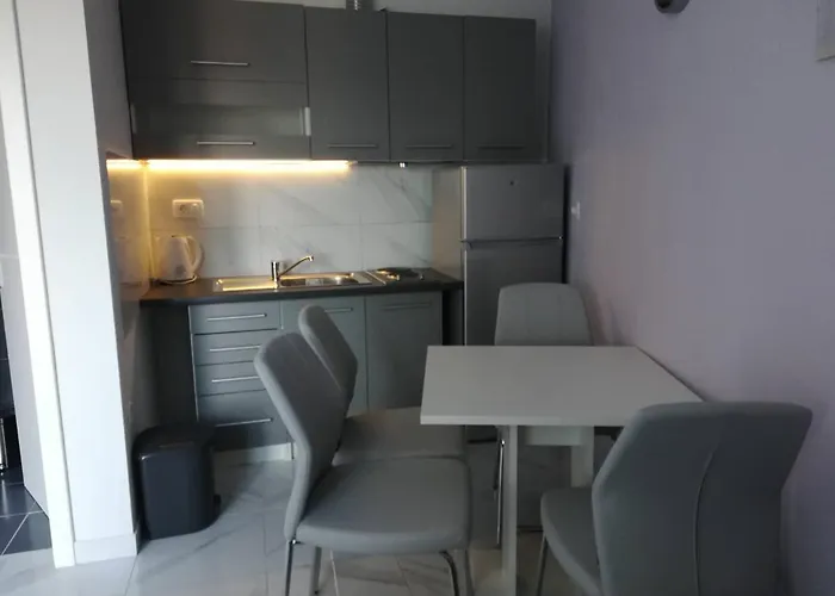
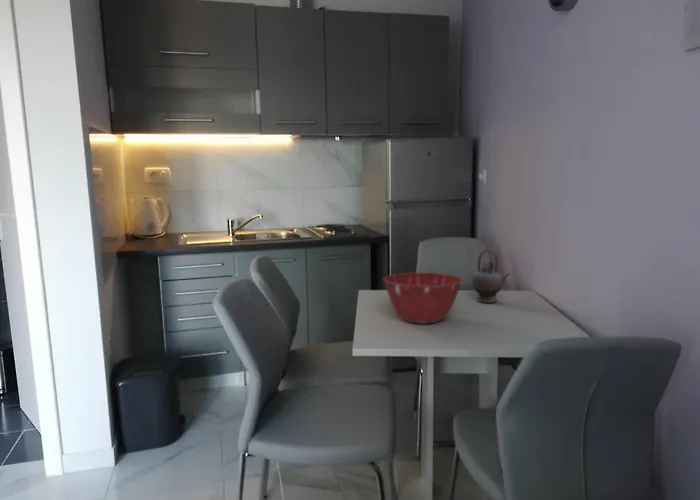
+ mixing bowl (422, 298)
+ teapot (490, 275)
